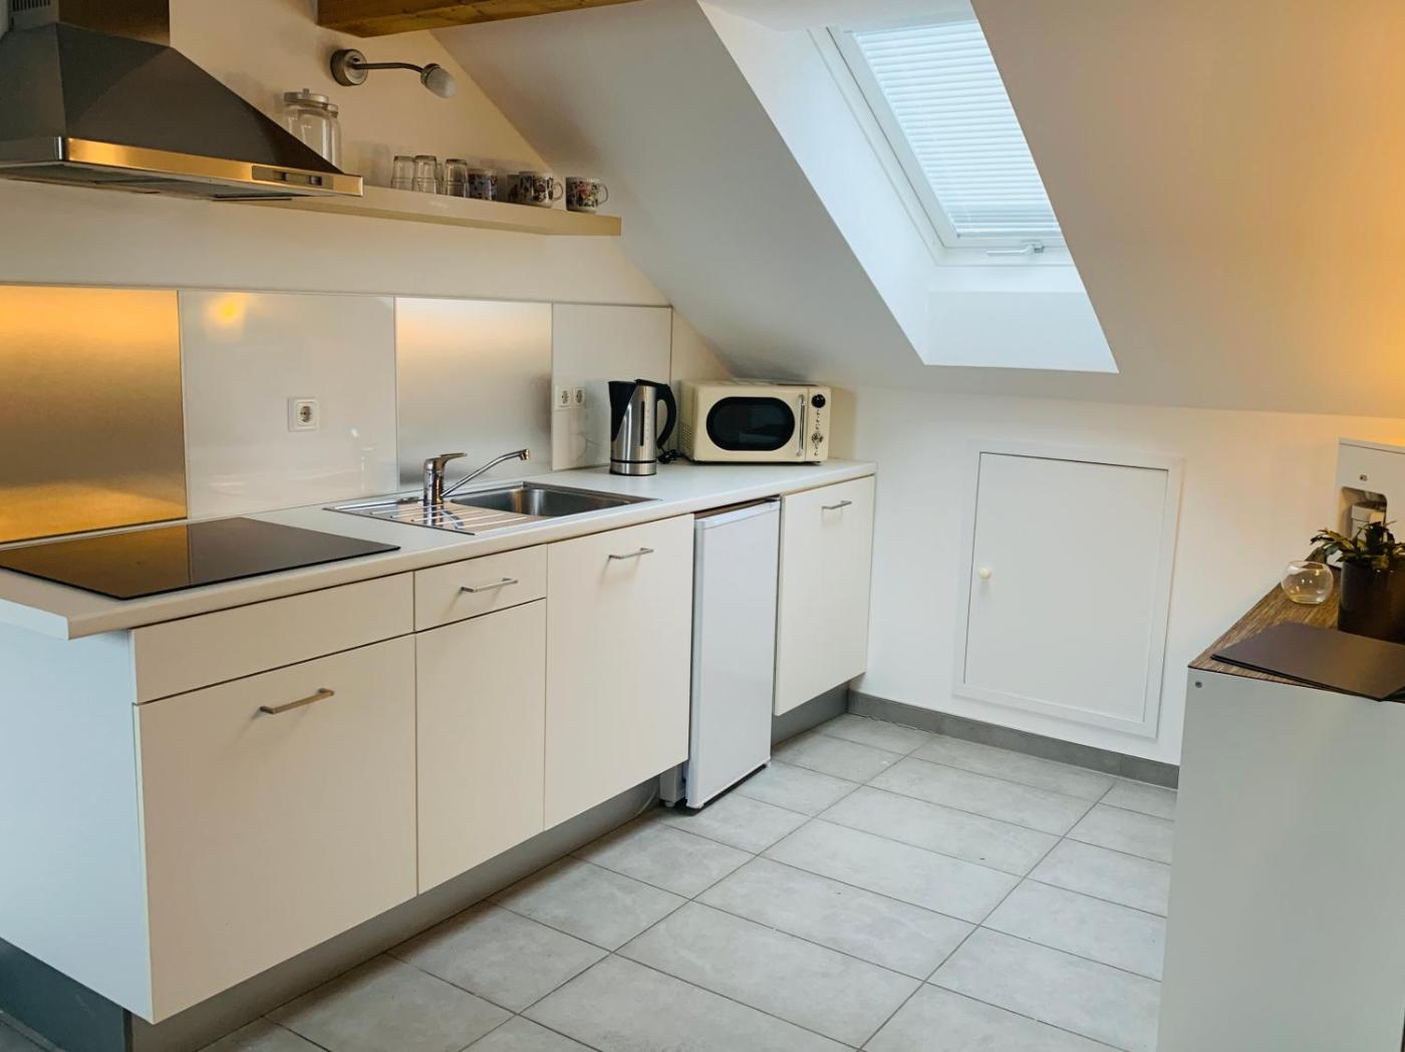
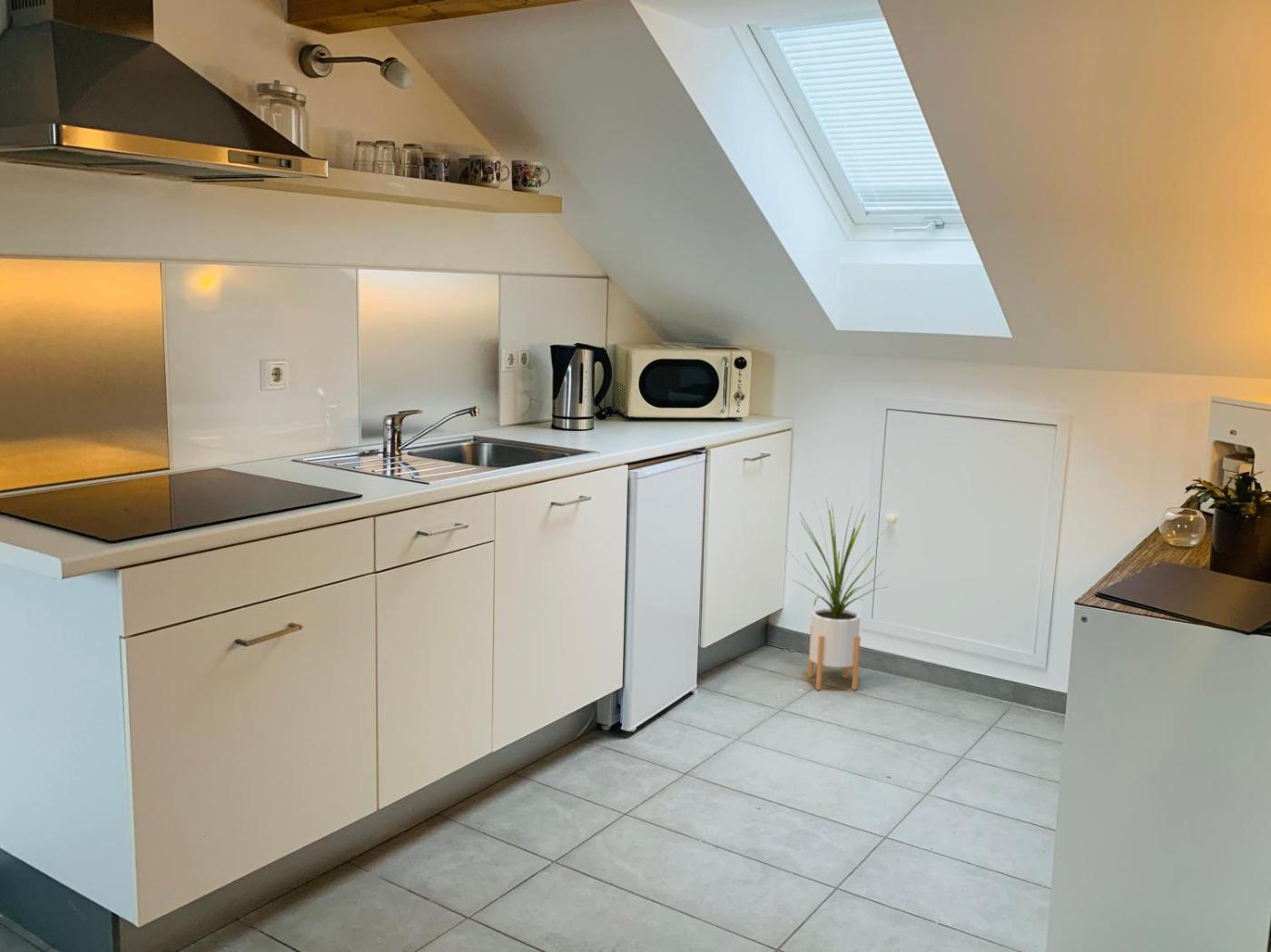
+ house plant (840, 592)
